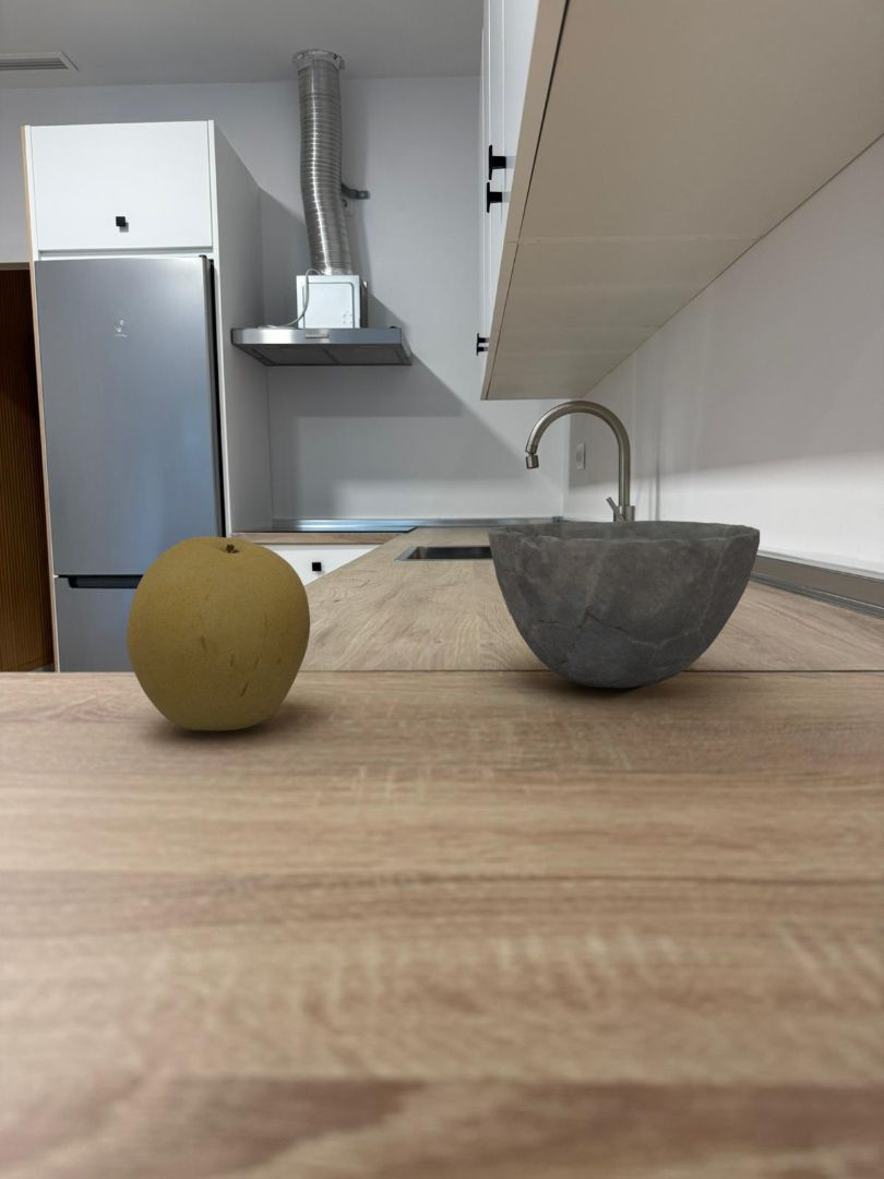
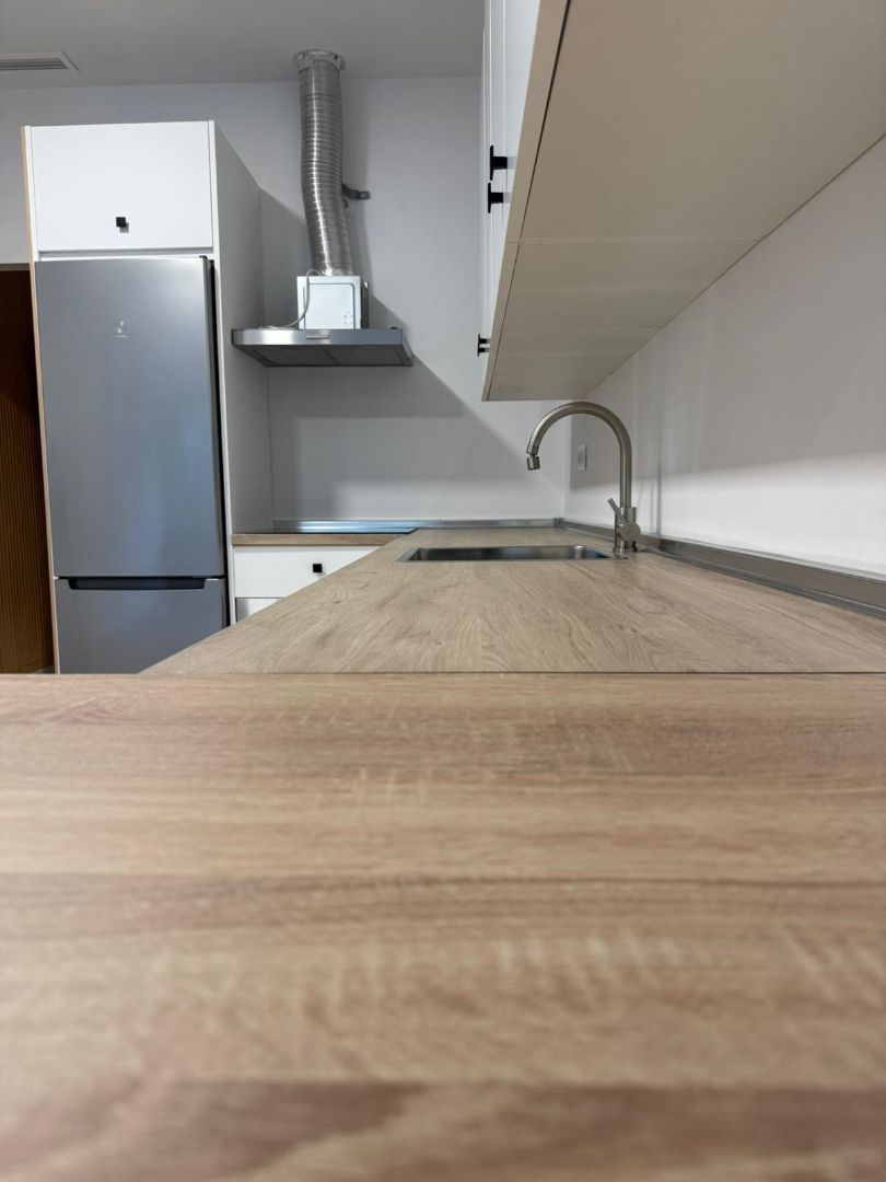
- fruit (222, 632)
- bowl (616, 604)
